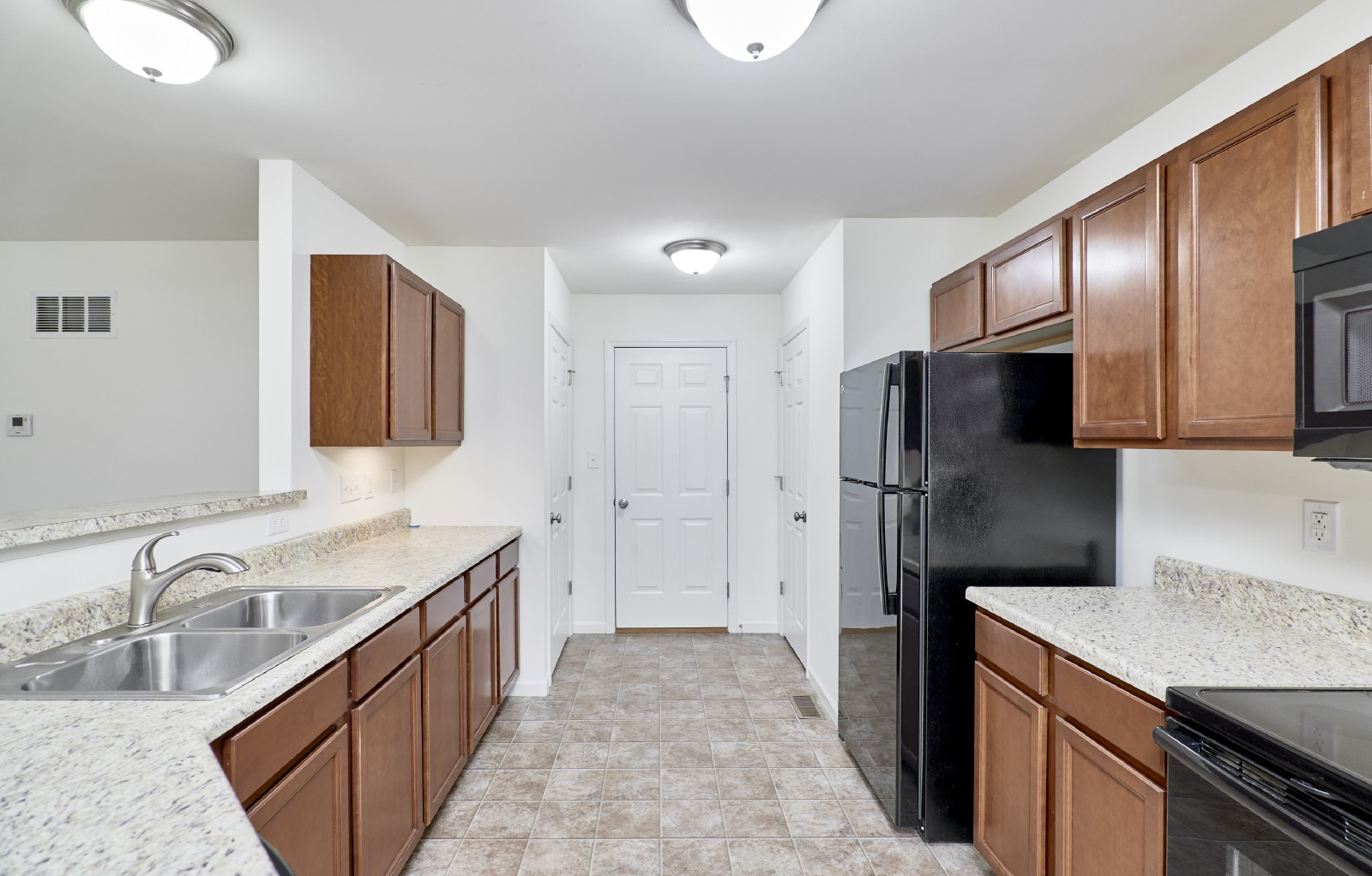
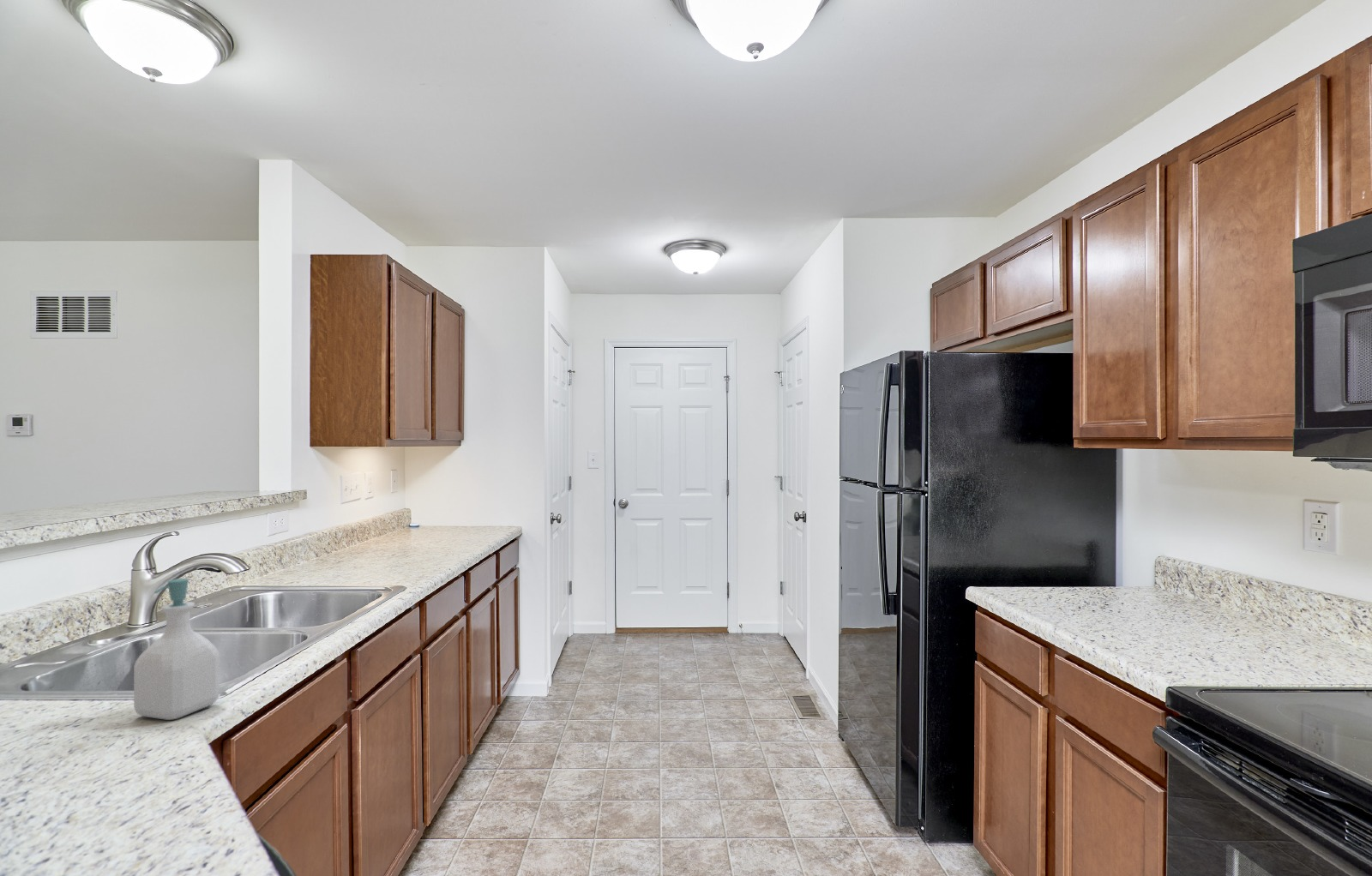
+ soap bottle (178, 645)
